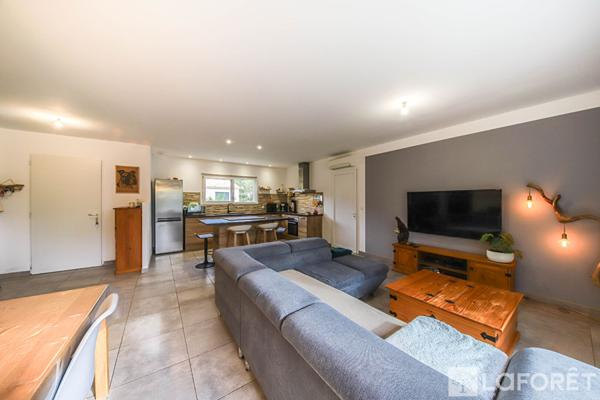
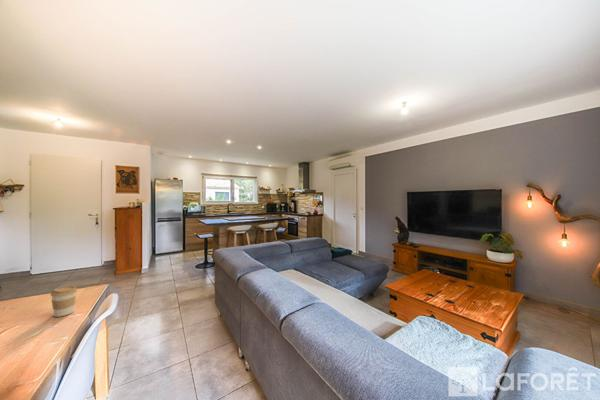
+ coffee cup (64, 300)
